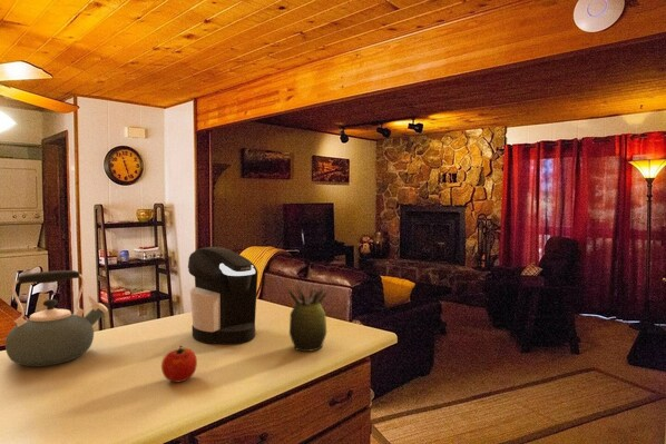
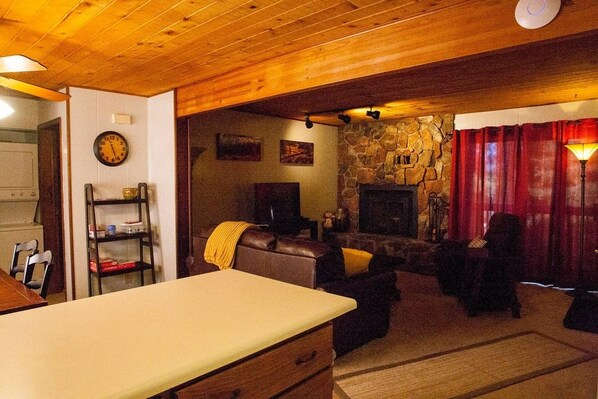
- fruit (179, 363)
- succulent plant (307, 317)
- coffee maker (226, 292)
- kettle (59, 313)
